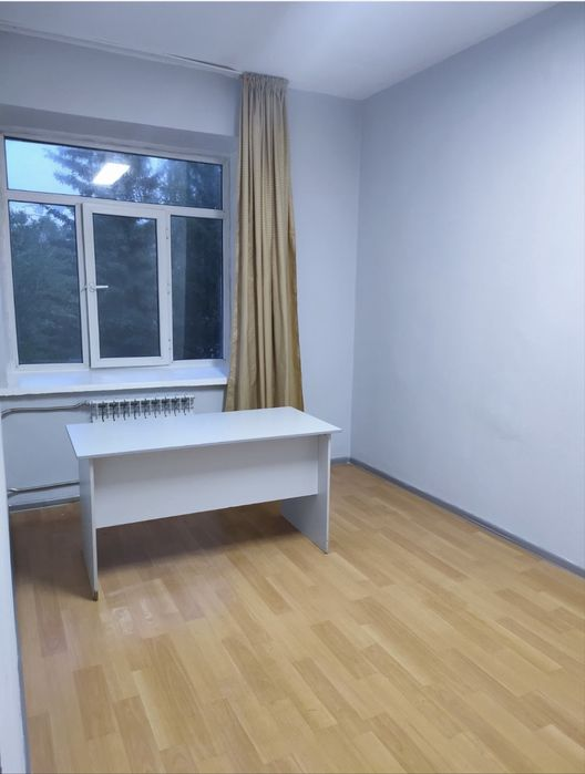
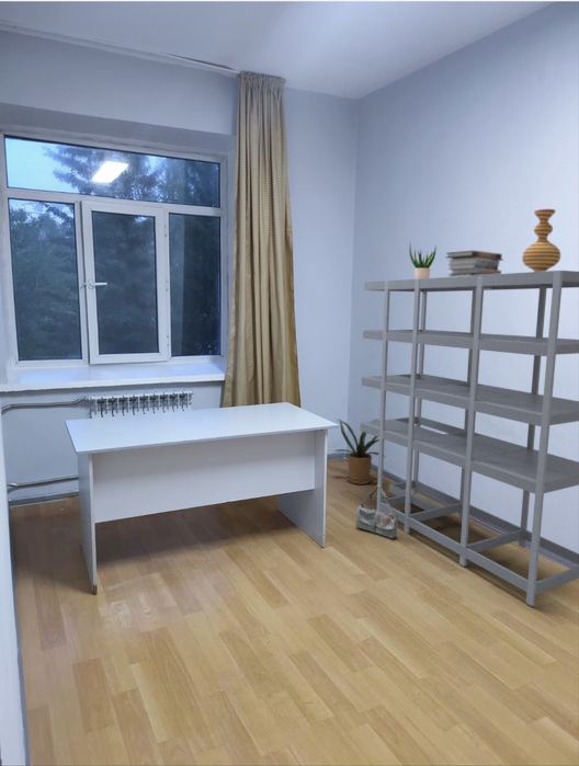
+ shelving unit (466, 412)
+ book stack (474, 265)
+ potted plant (422, 261)
+ bag (376, 510)
+ house plant (362, 447)
+ vase (542, 242)
